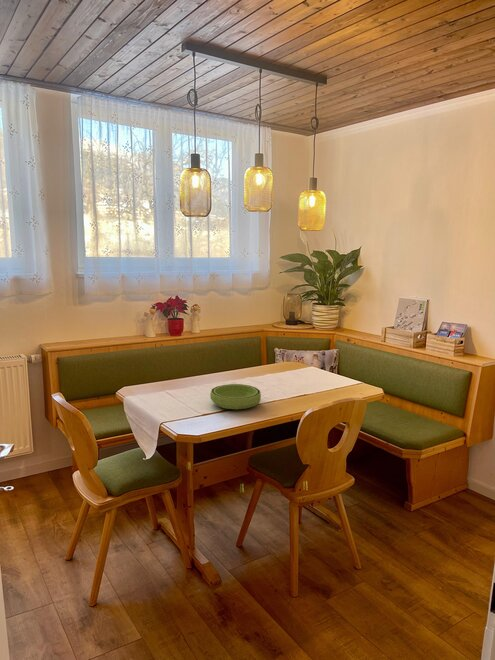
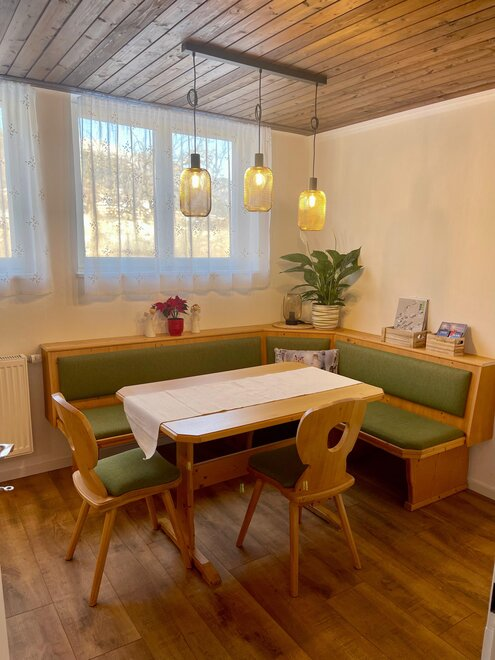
- bowl (235, 397)
